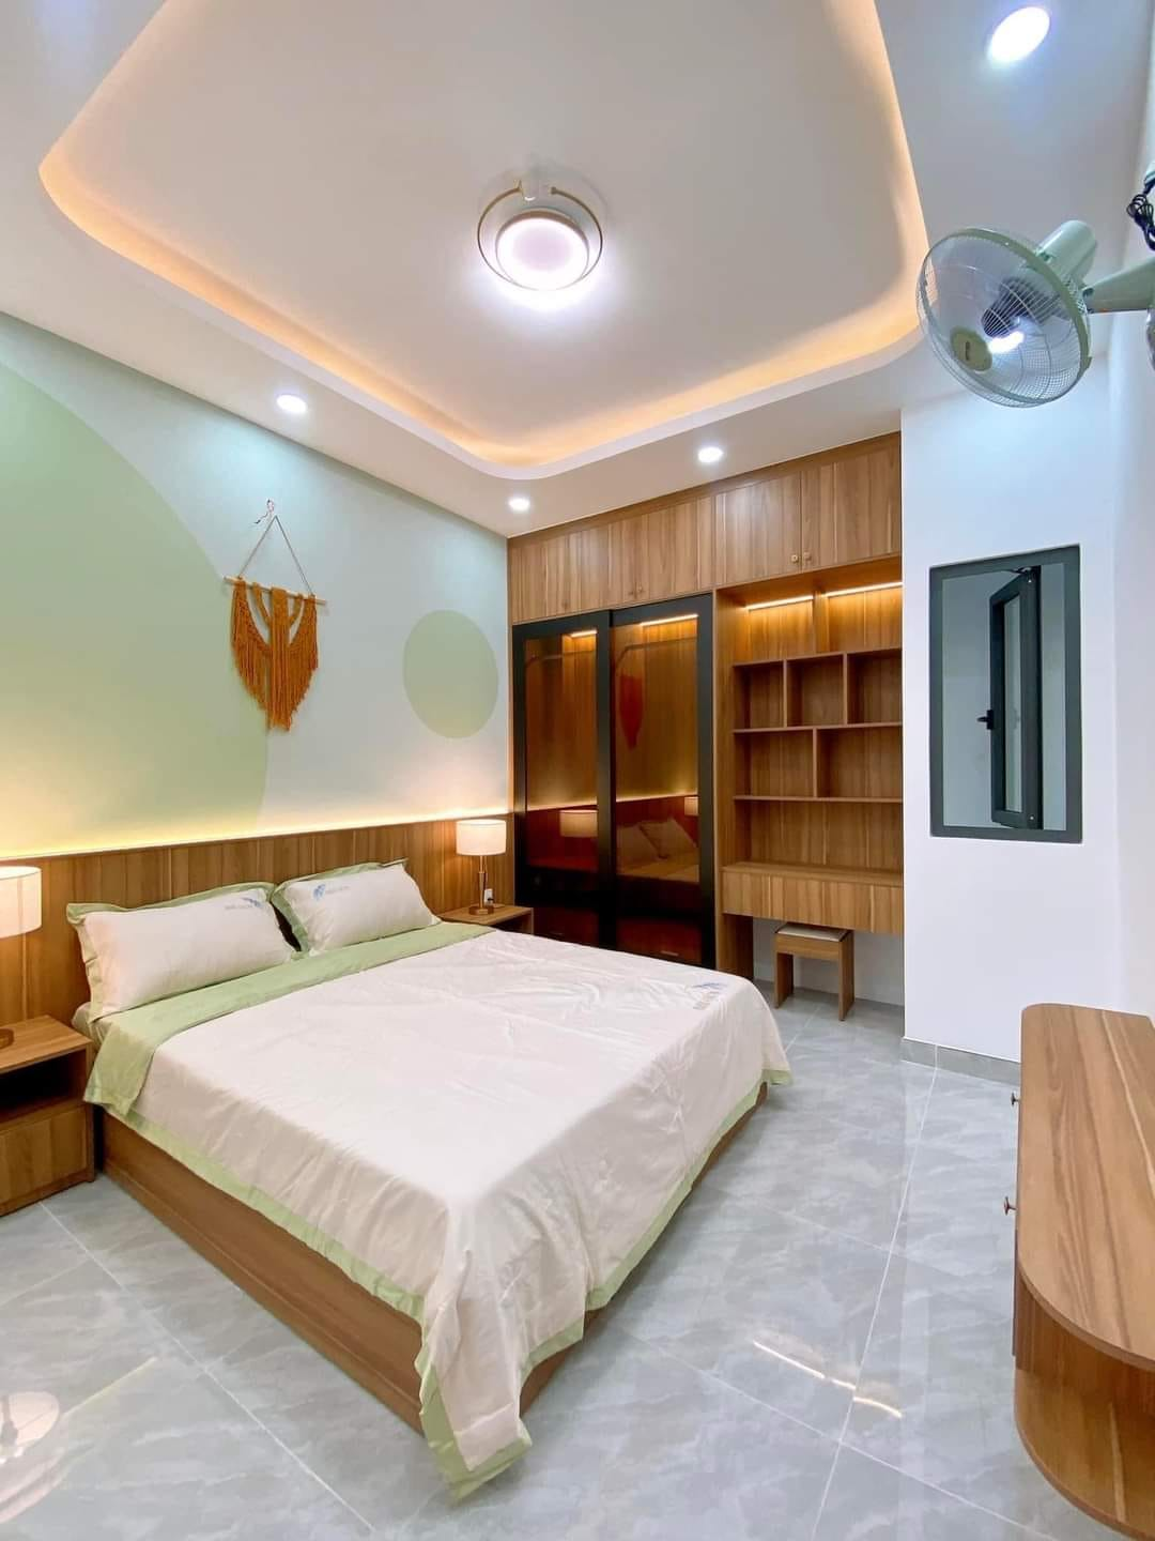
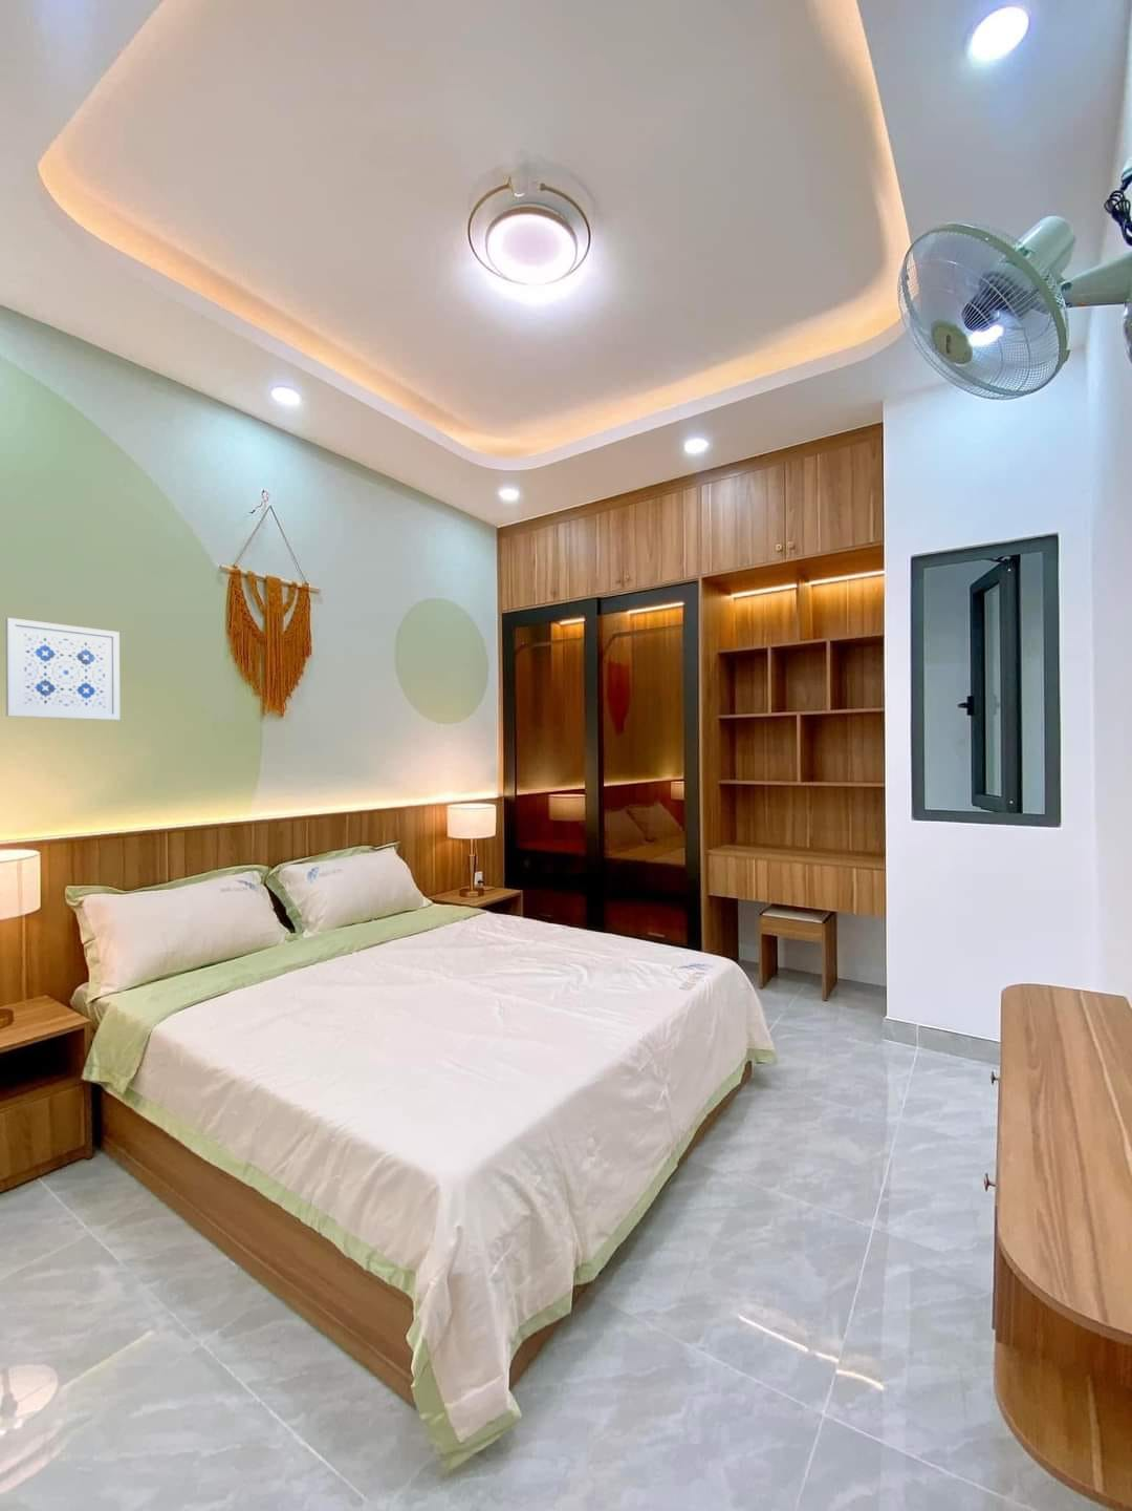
+ wall art (65, 671)
